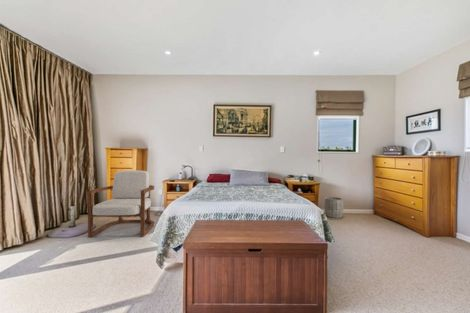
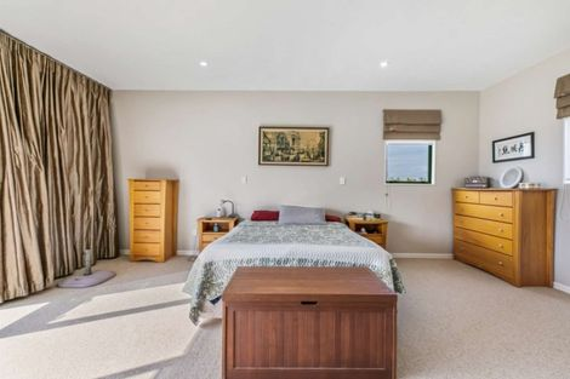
- armchair (125, 200)
- woven basket (333, 207)
